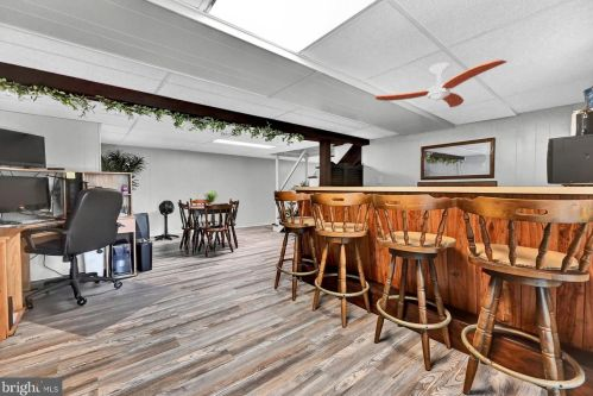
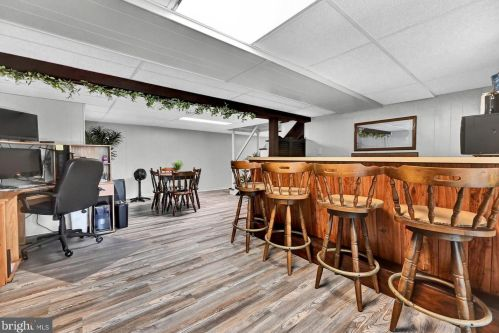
- ceiling fan (430, 87)
